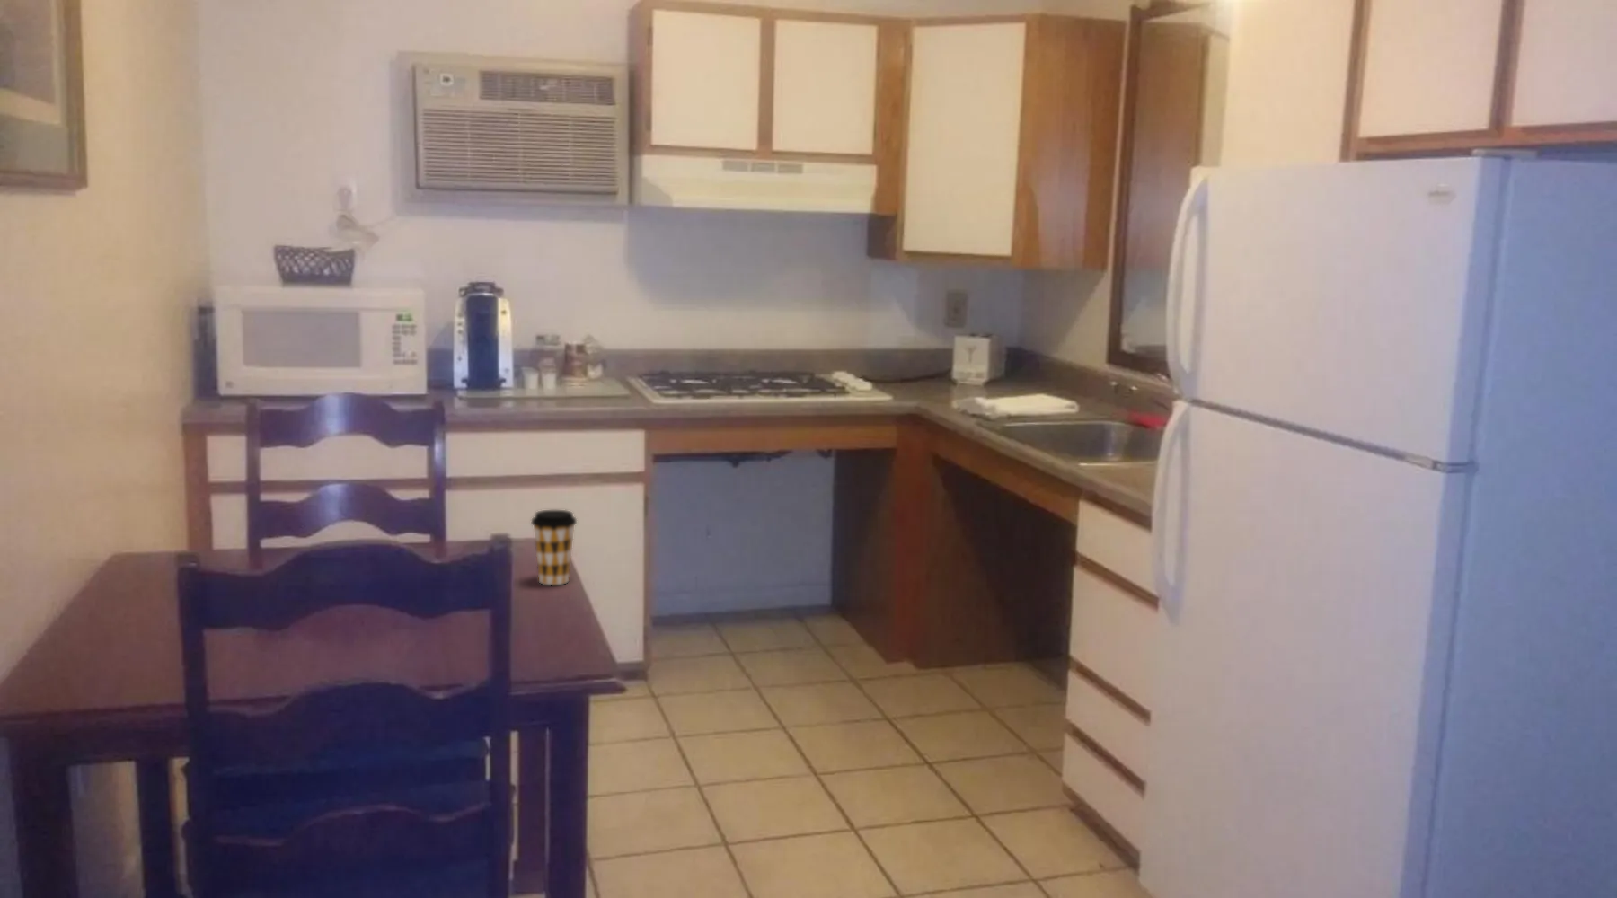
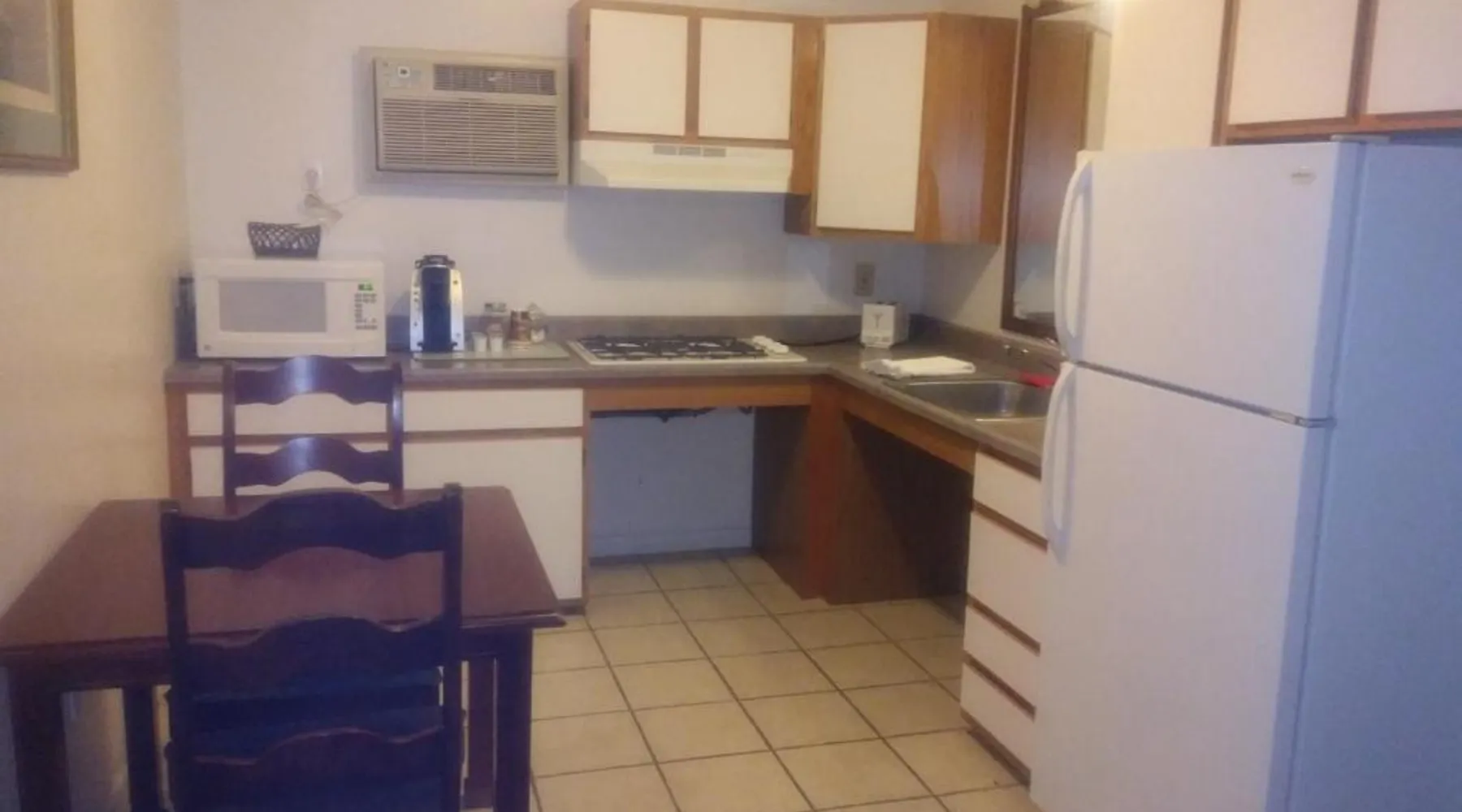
- coffee cup (553, 547)
